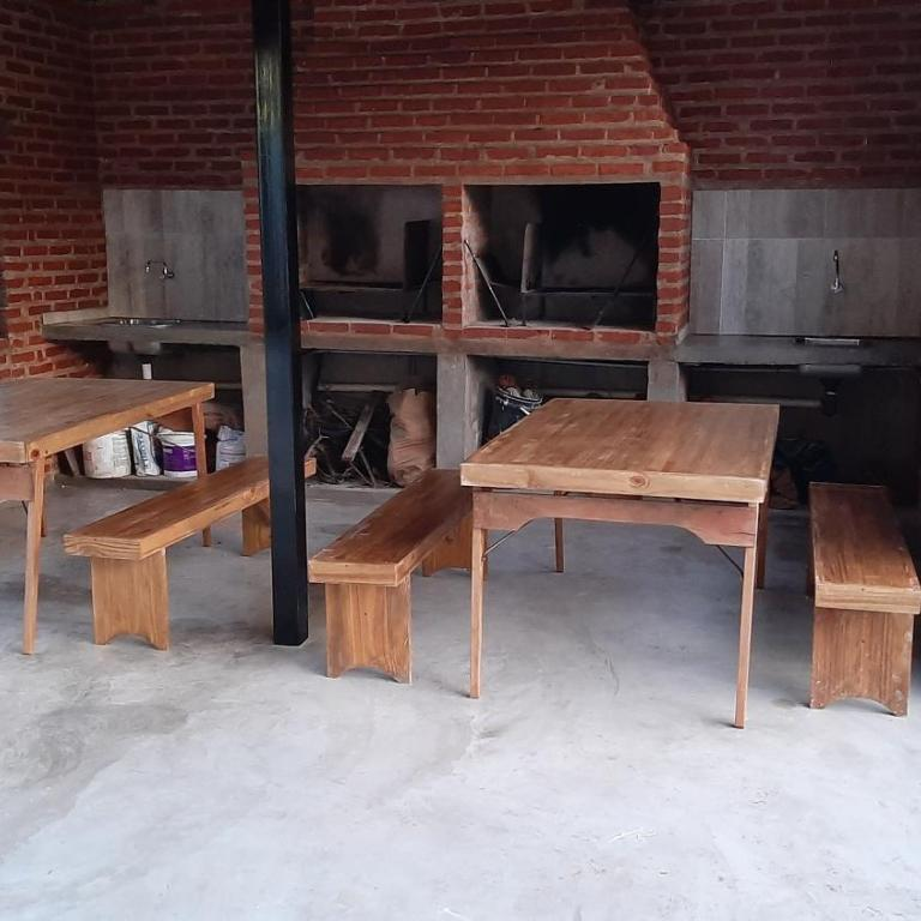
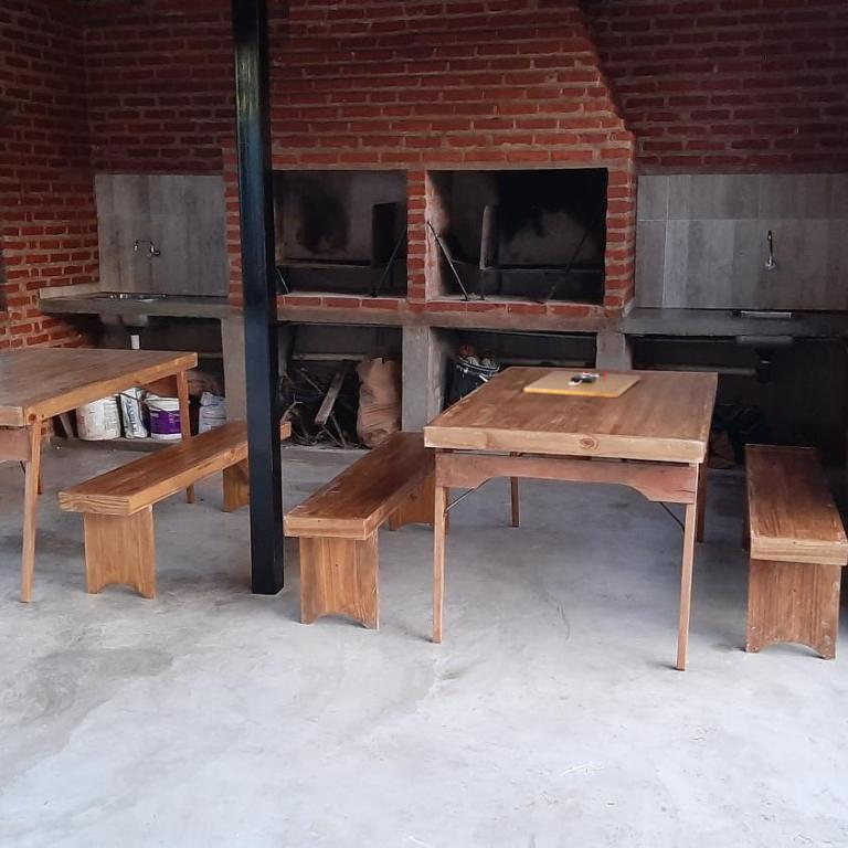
+ cutting board (583, 381)
